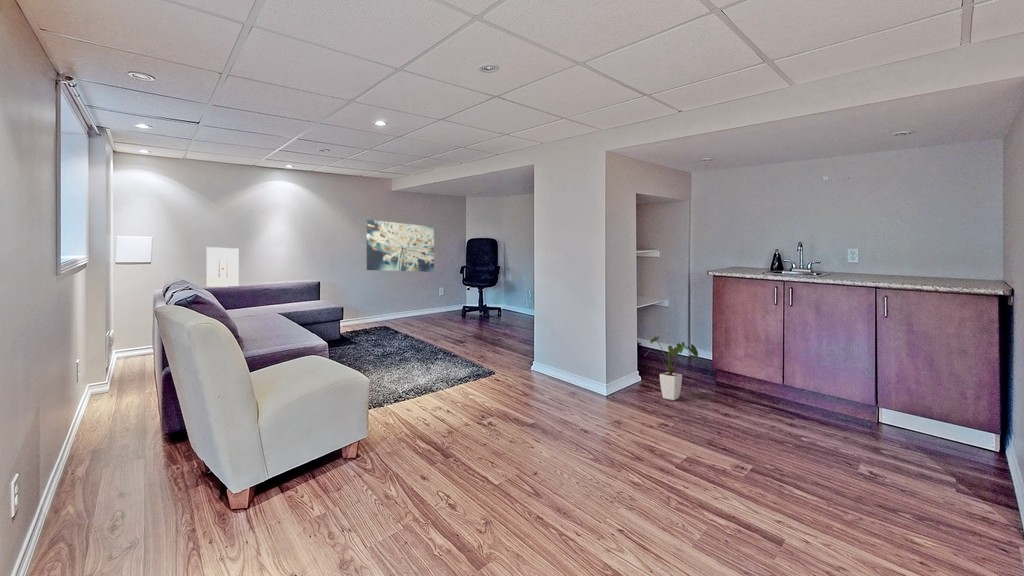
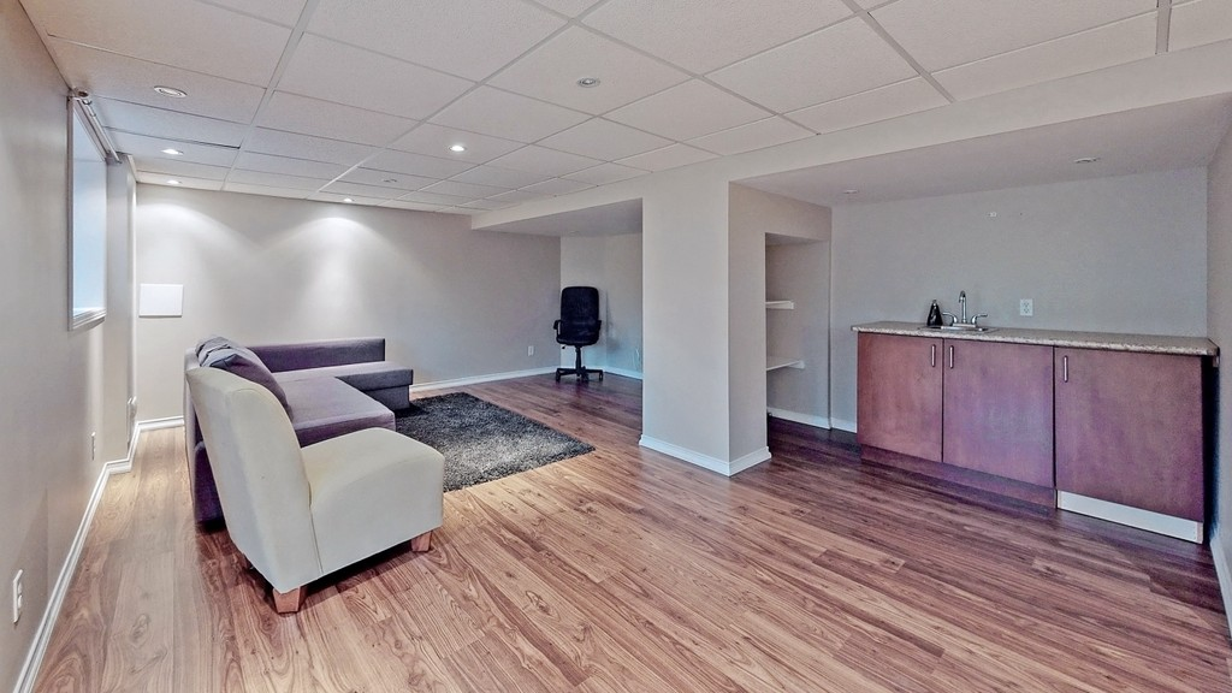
- wall art (223, 267)
- wall art (402, 247)
- house plant (669, 368)
